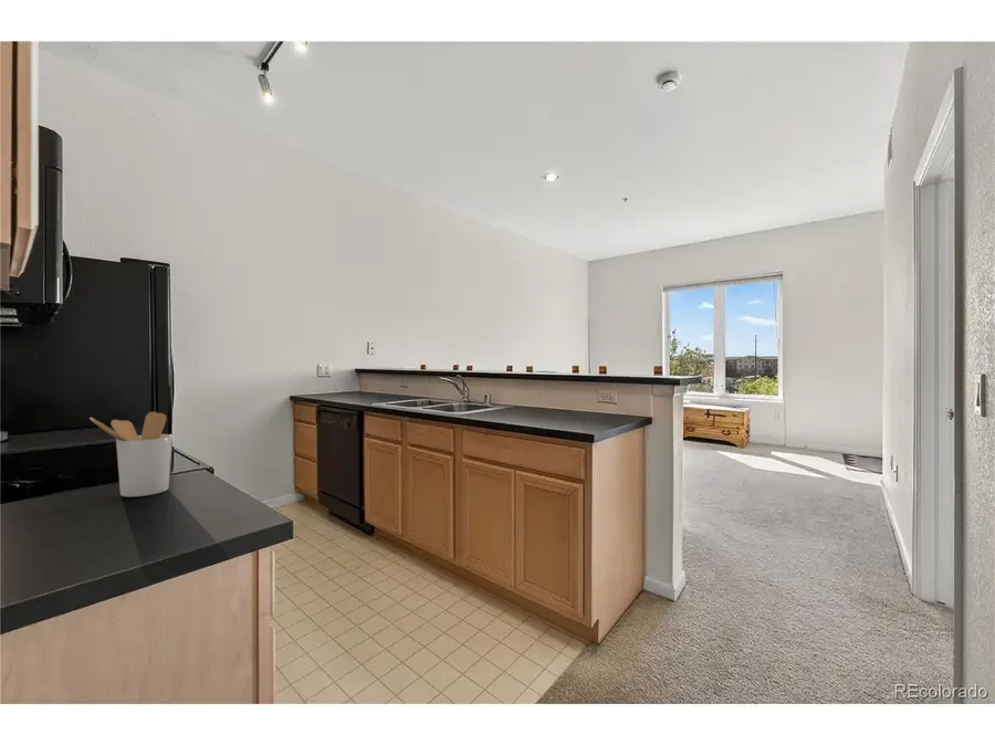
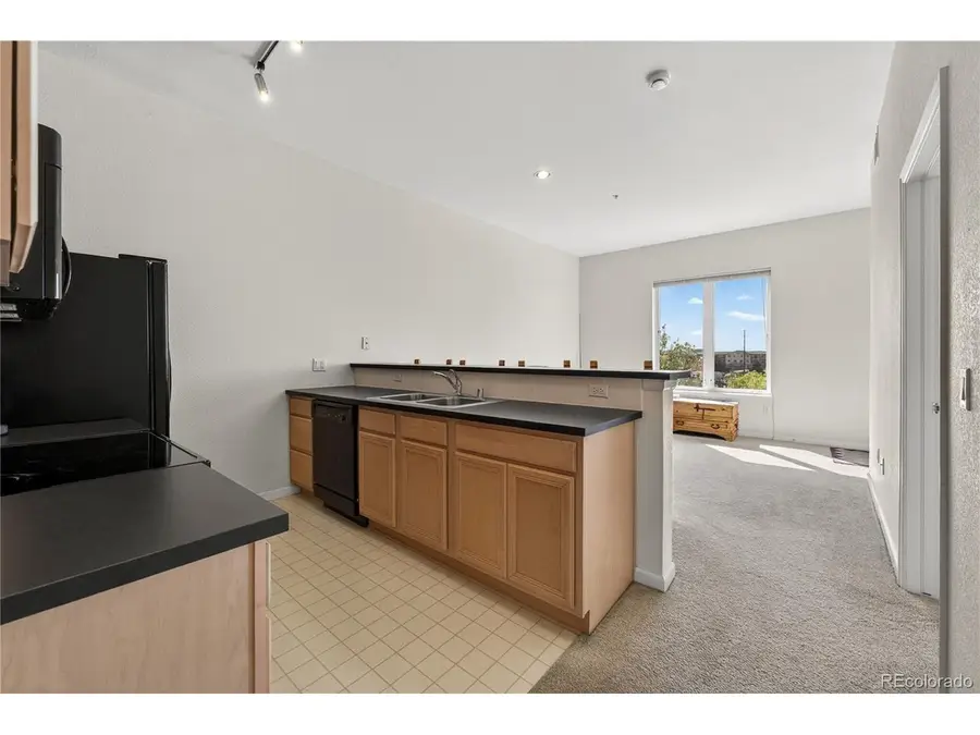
- utensil holder (130, 453)
